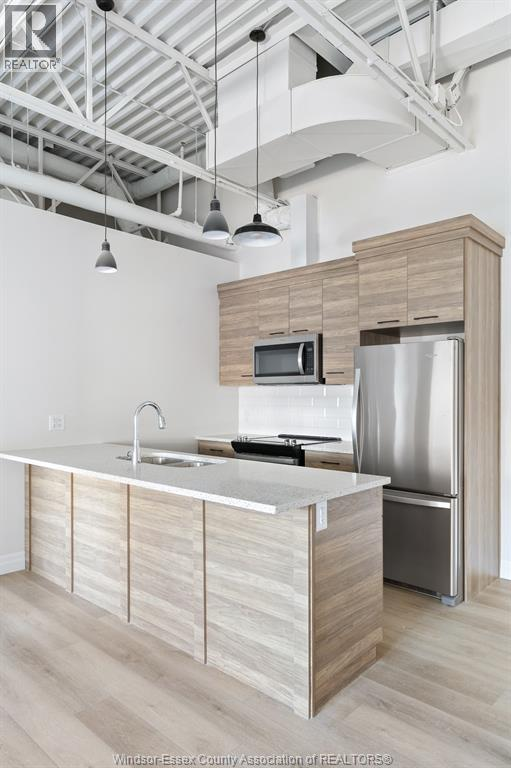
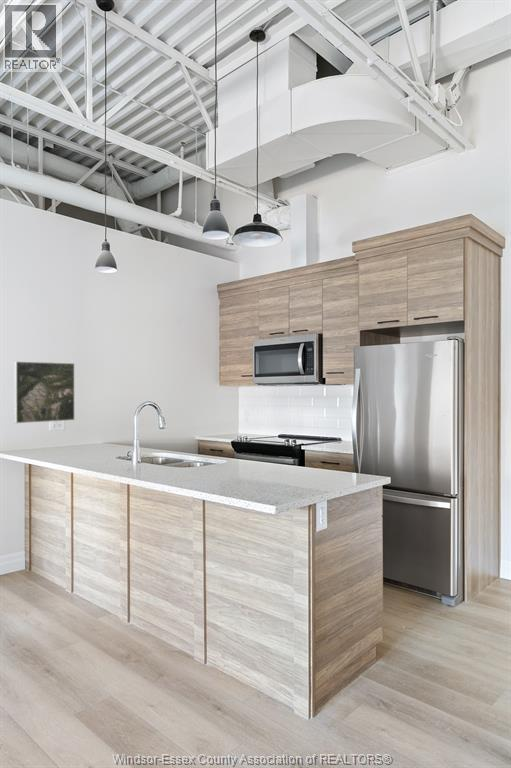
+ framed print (45, 392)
